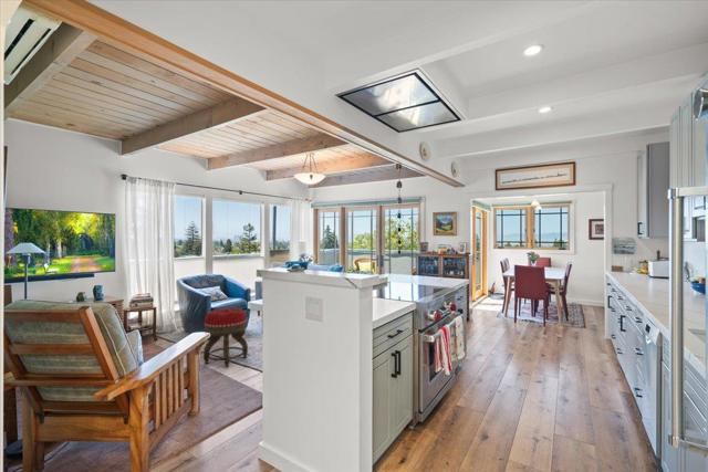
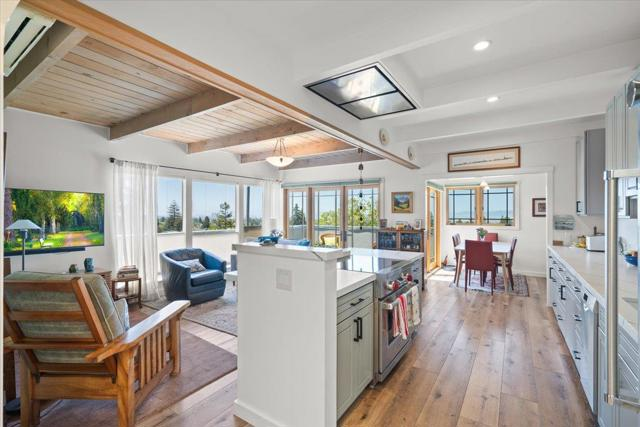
- footstool (226, 335)
